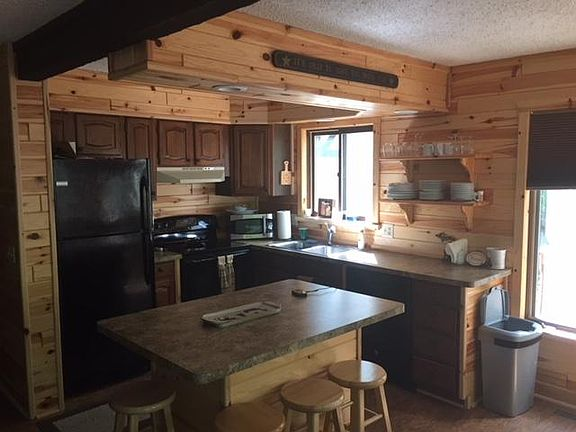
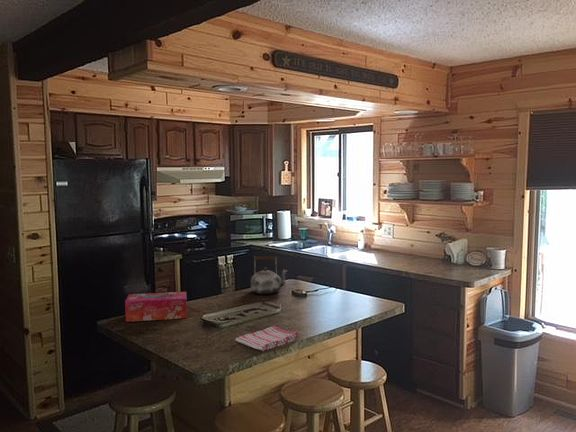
+ kettle (269, 274)
+ tissue box (157, 306)
+ dish towel (267, 337)
